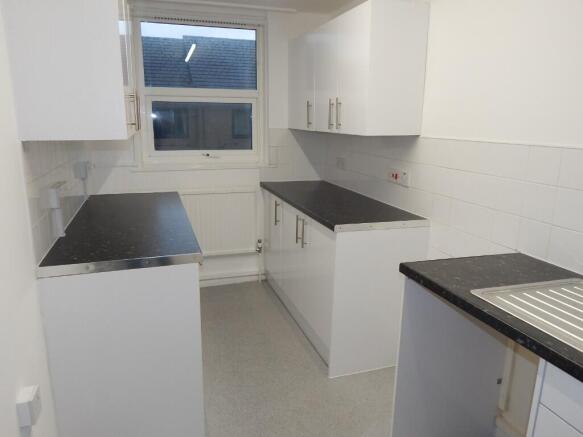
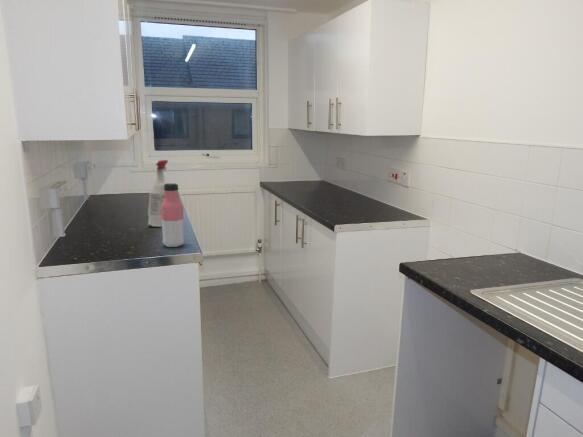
+ spray bottle (158, 193)
+ water bottle (172, 214)
